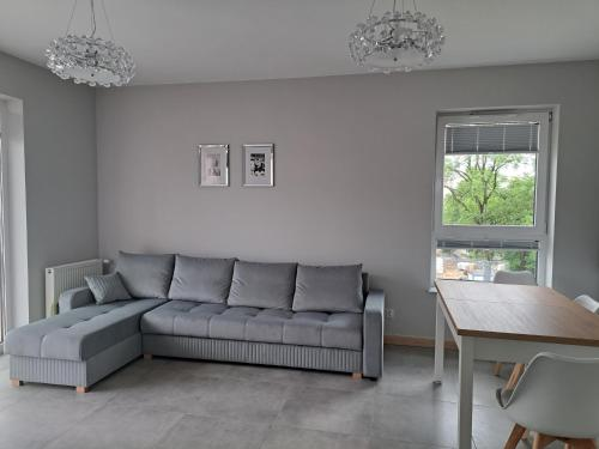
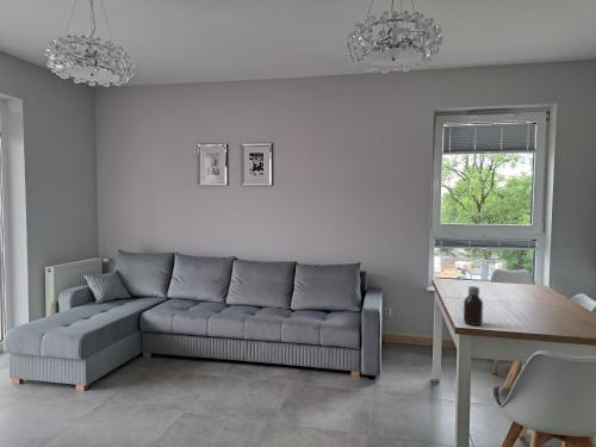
+ bottle (473, 305)
